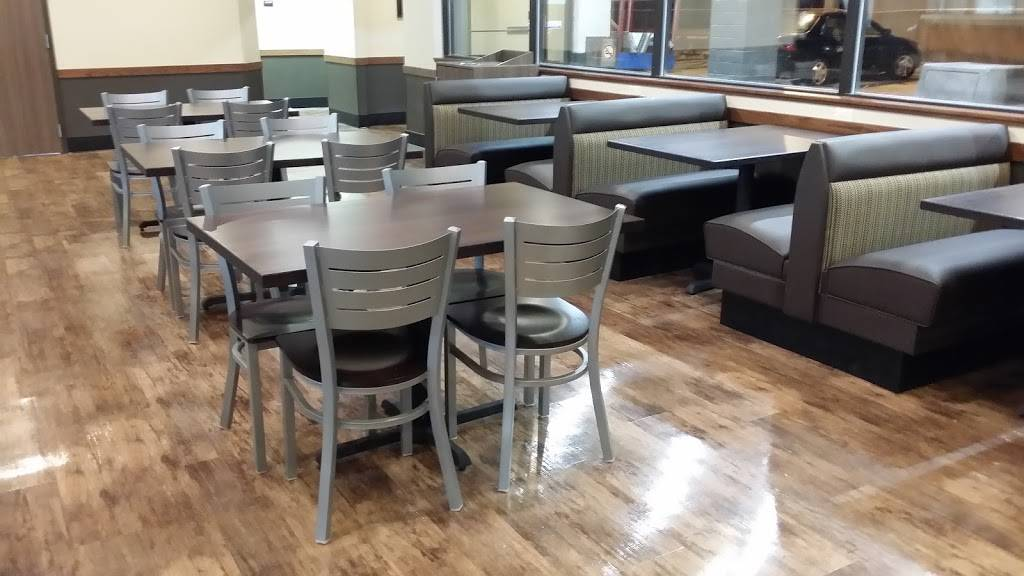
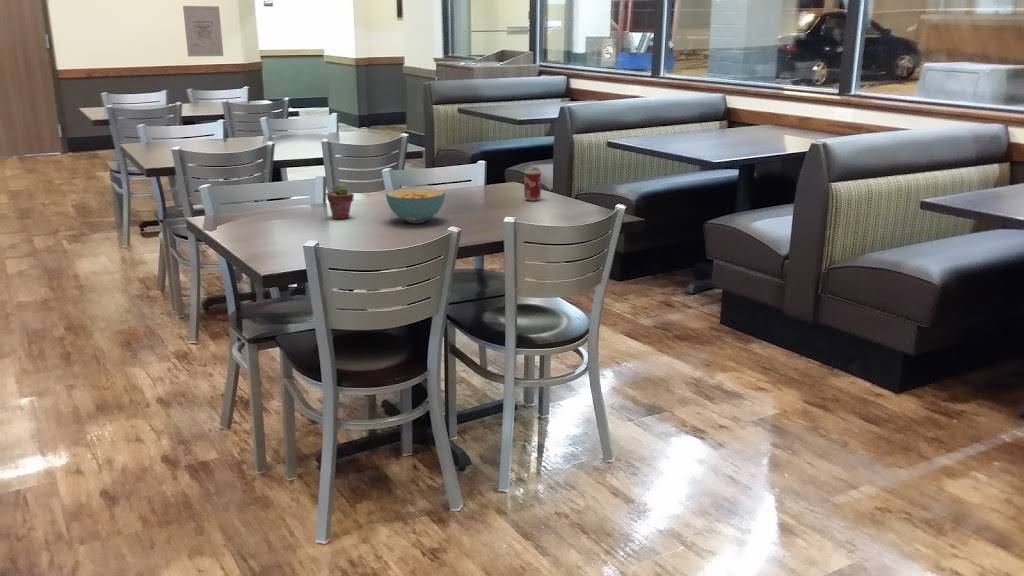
+ beverage can (532, 183)
+ potted succulent (340, 200)
+ cereal bowl (415, 207)
+ wall art (203, 31)
